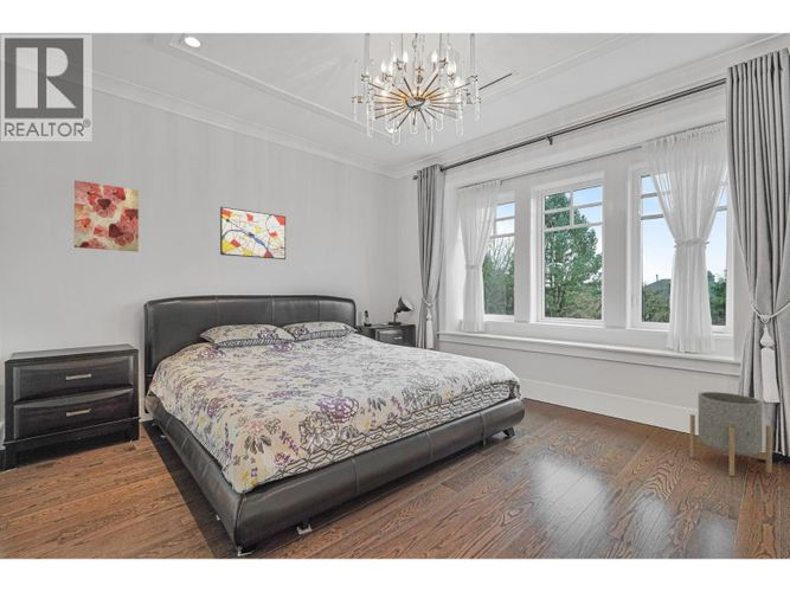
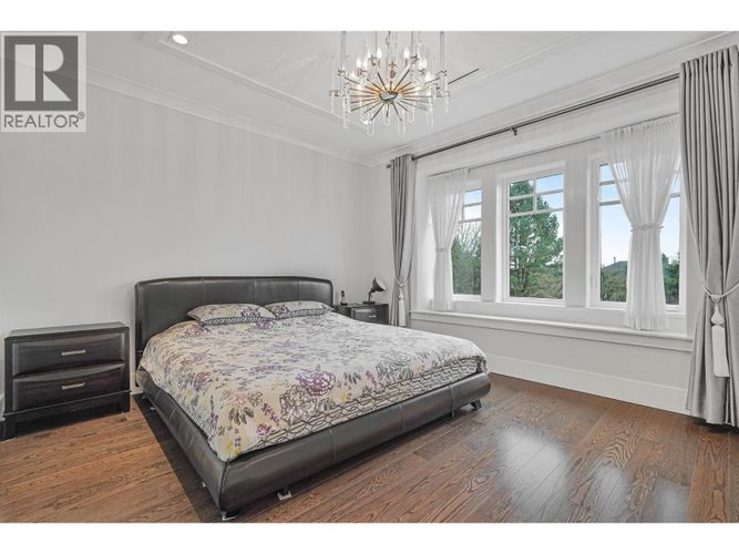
- wall art (107, 217)
- wall art (255, 234)
- planter (728, 431)
